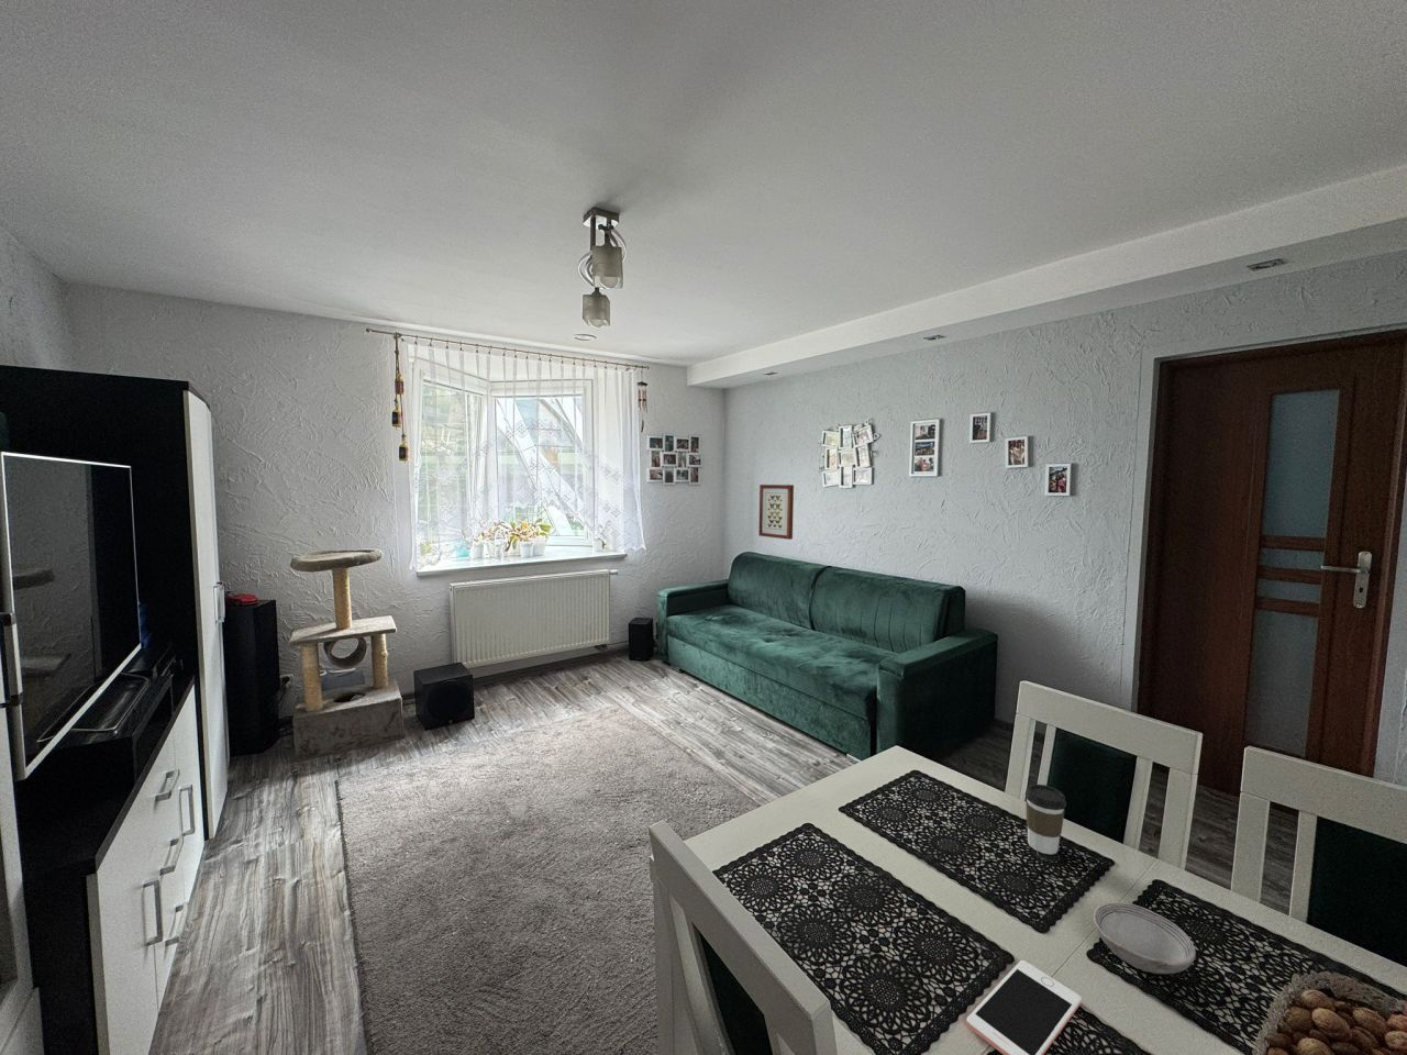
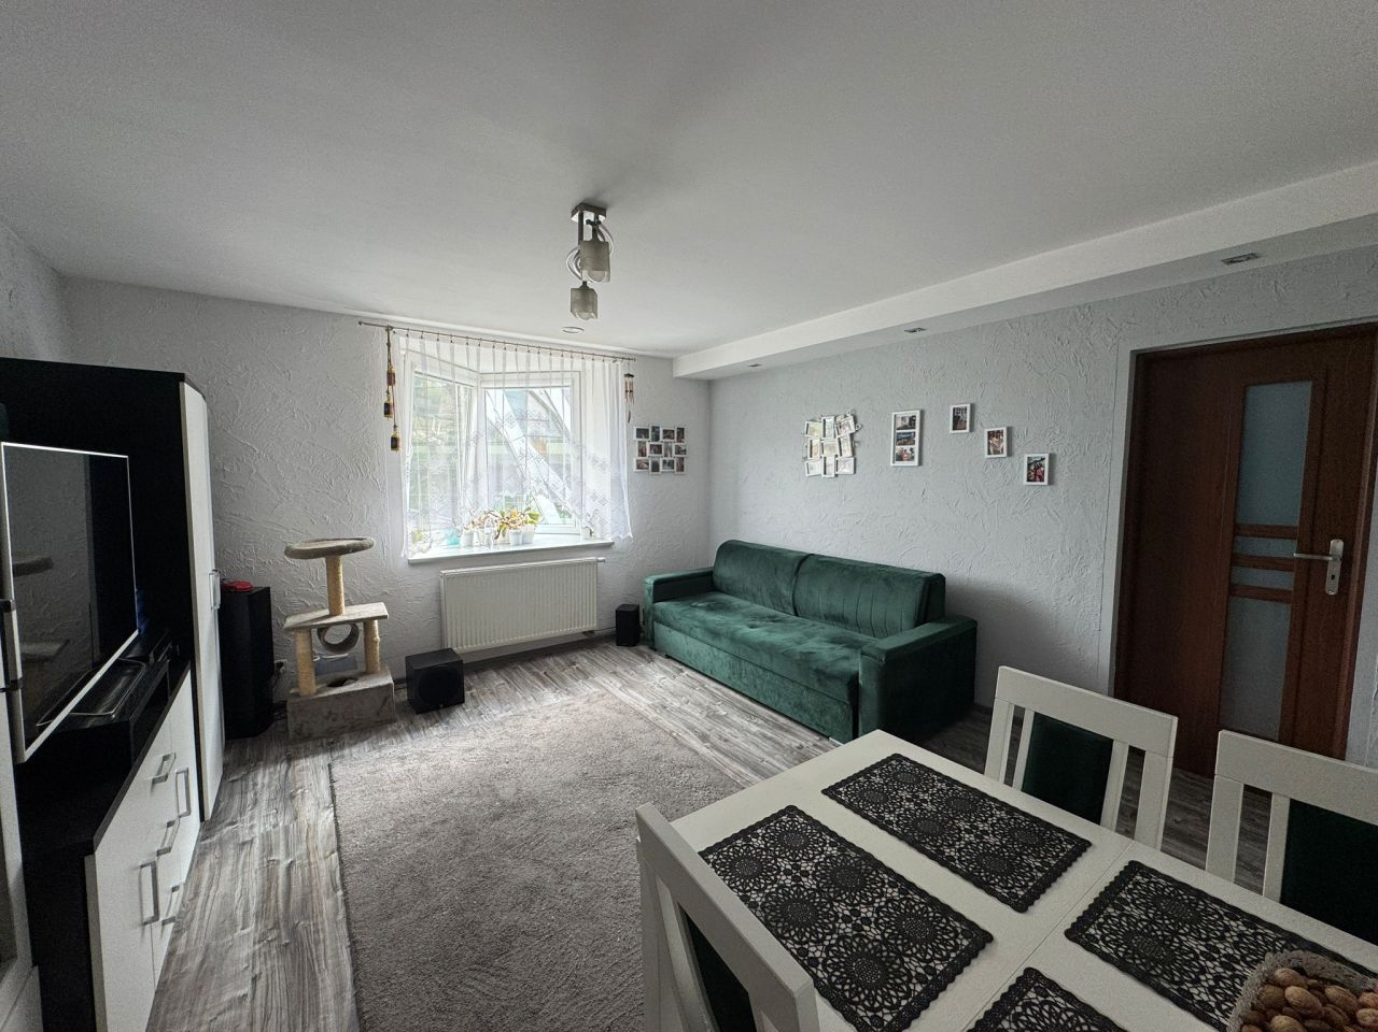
- wall art (774, 511)
- cell phone (1025, 1010)
- coffee cup (1045, 819)
- bowl (1141, 944)
